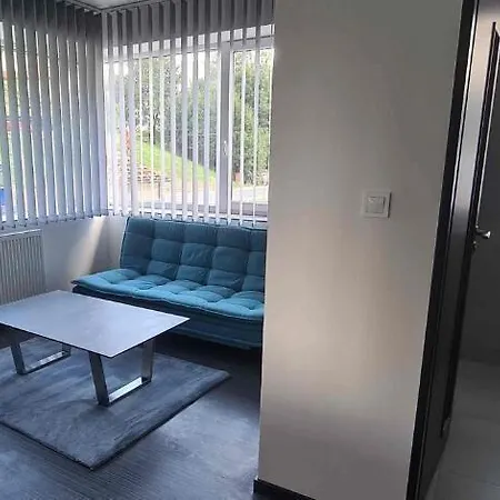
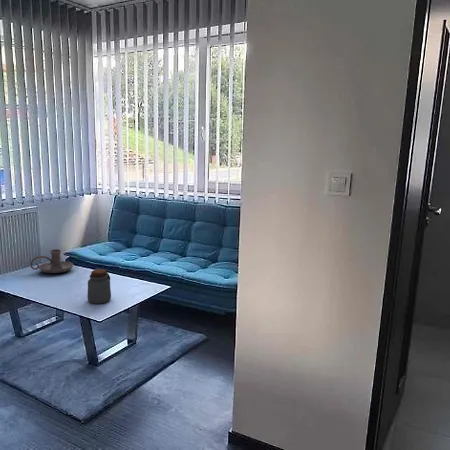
+ candle holder (52, 261)
+ jar (99, 285)
